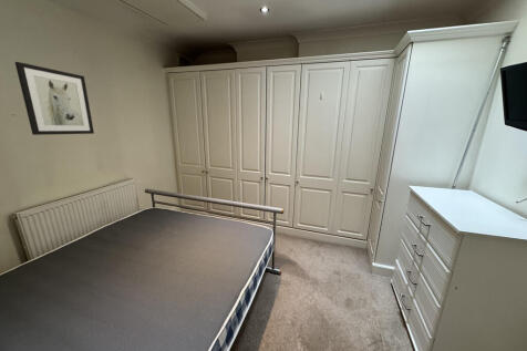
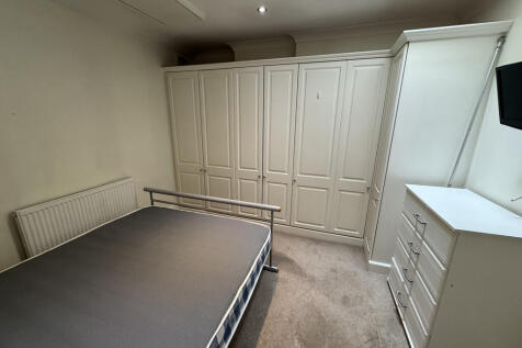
- wall art (60, 103)
